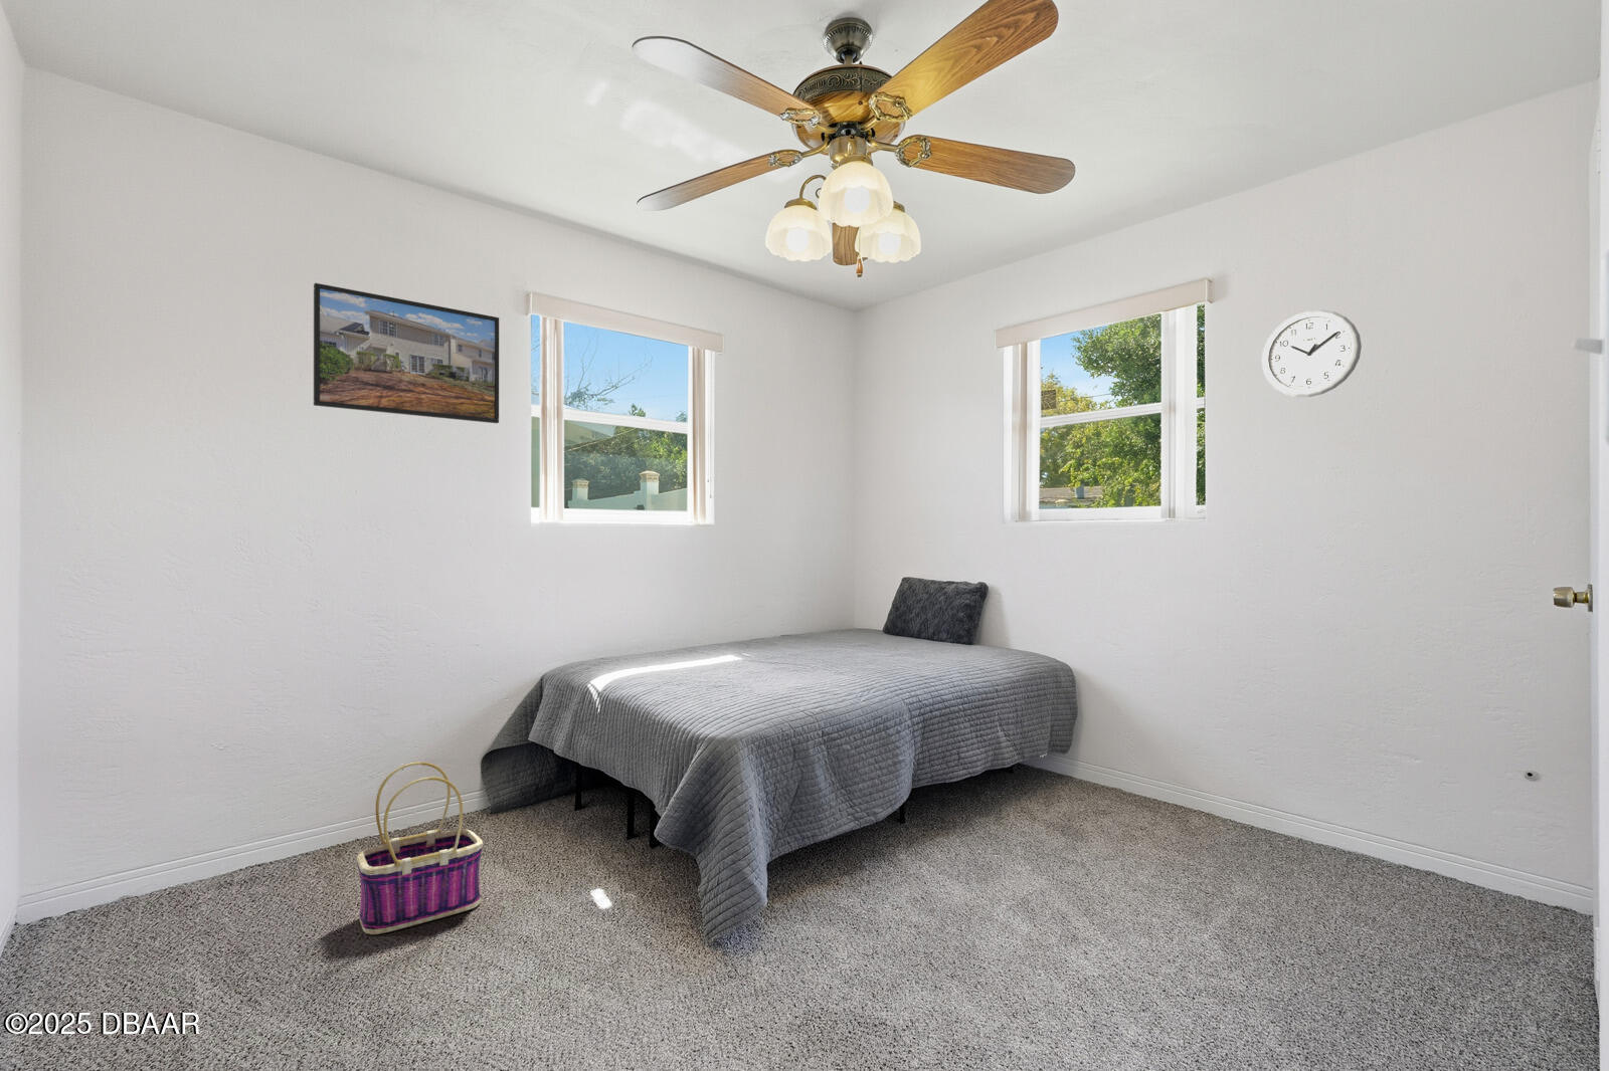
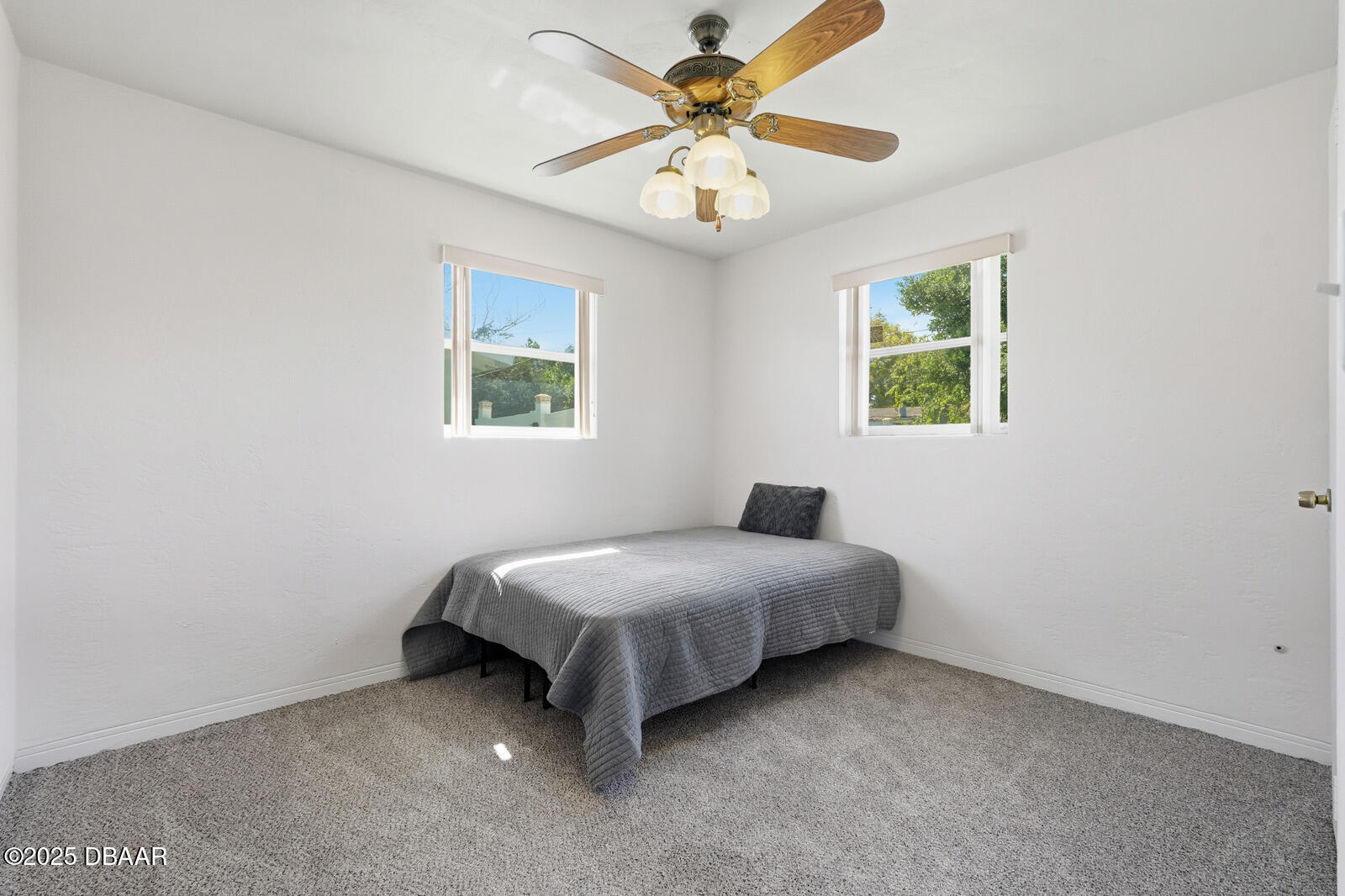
- basket (420, 840)
- wall clock (1309, 353)
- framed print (413, 357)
